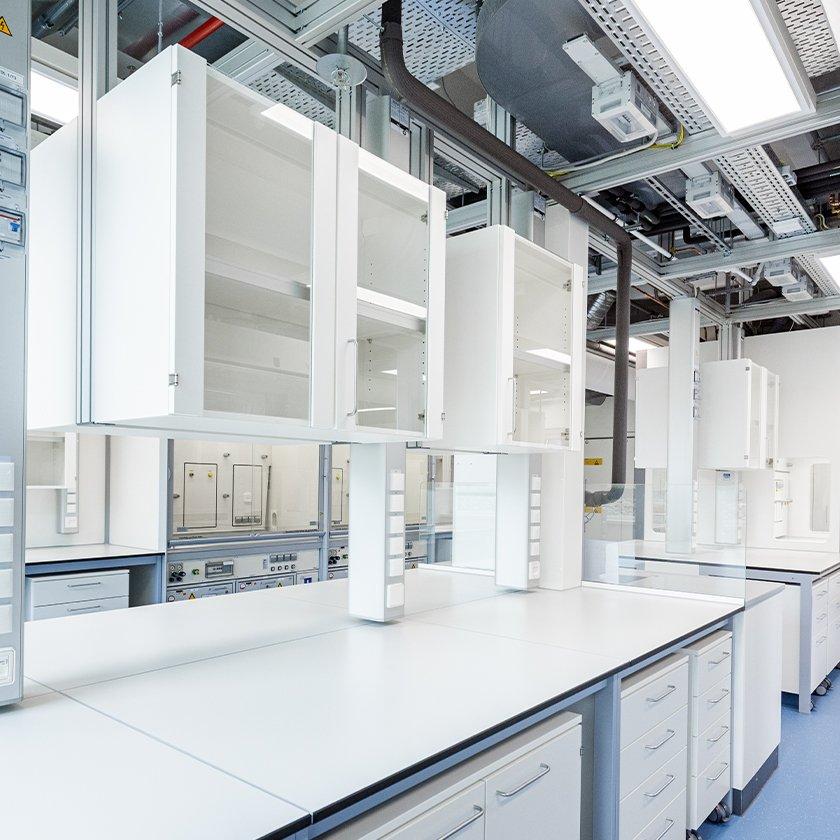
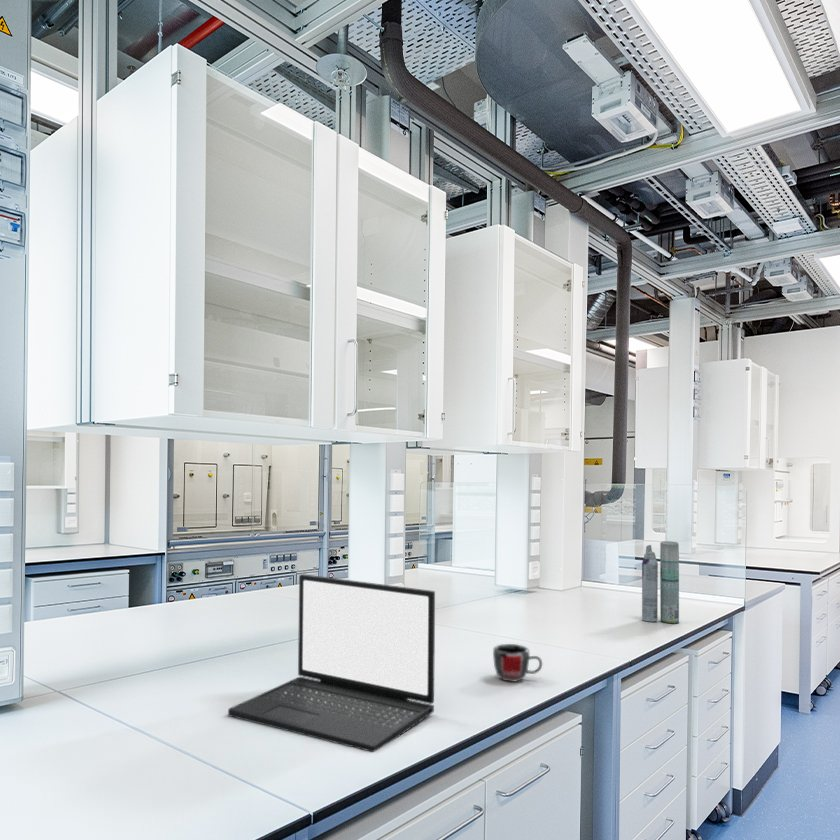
+ aerosol can (660, 581)
+ mug (517, 663)
+ laptop (333, 653)
